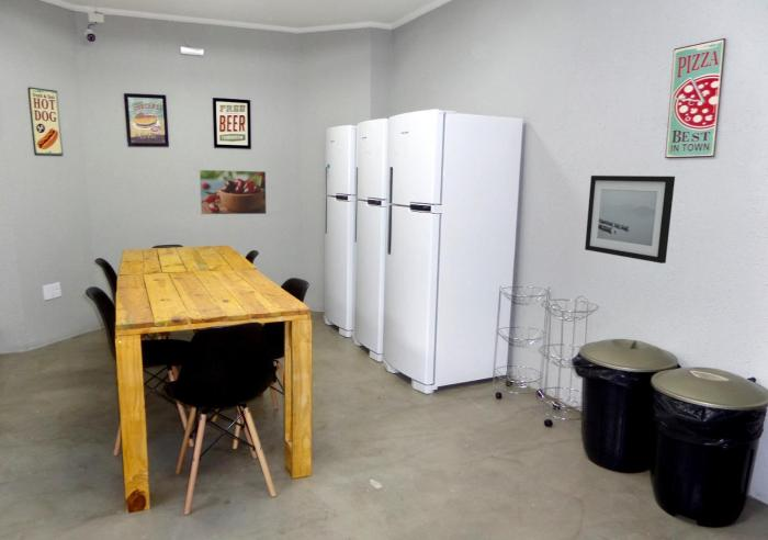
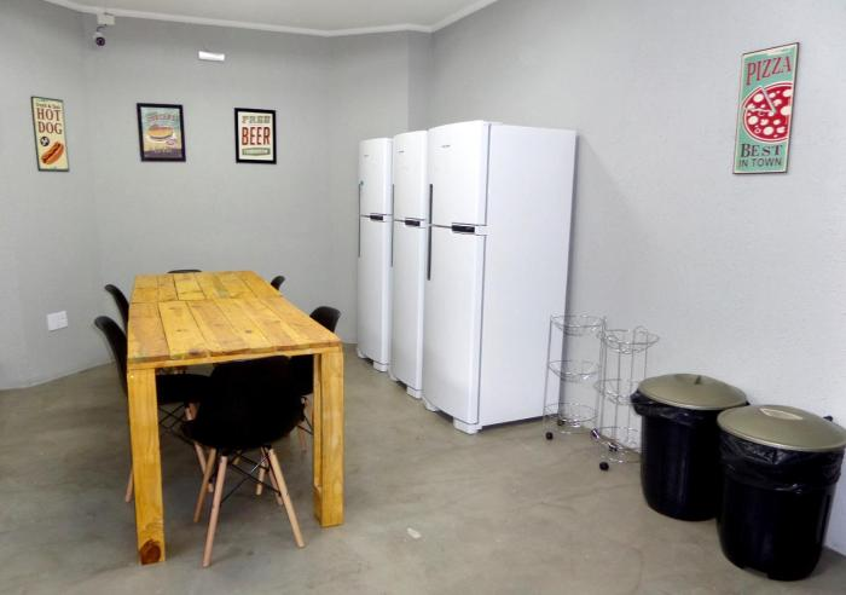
- wall art (625, 216)
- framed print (234, 192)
